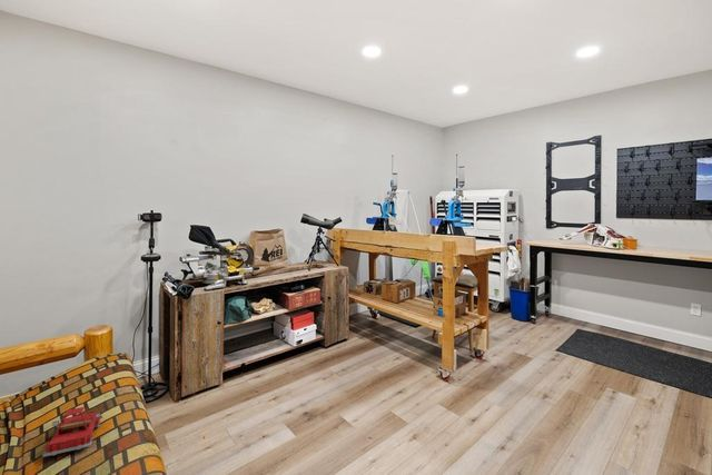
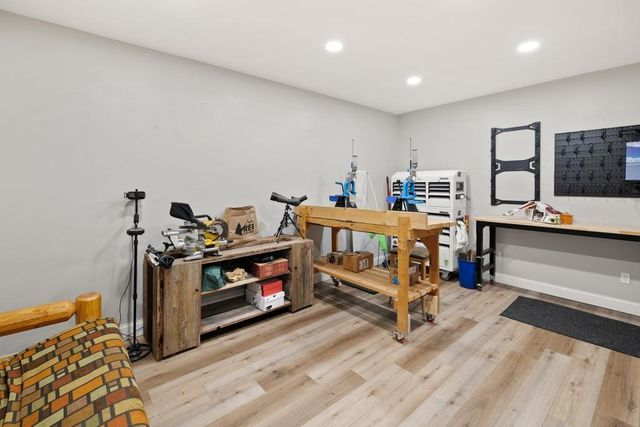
- toy car (75, 424)
